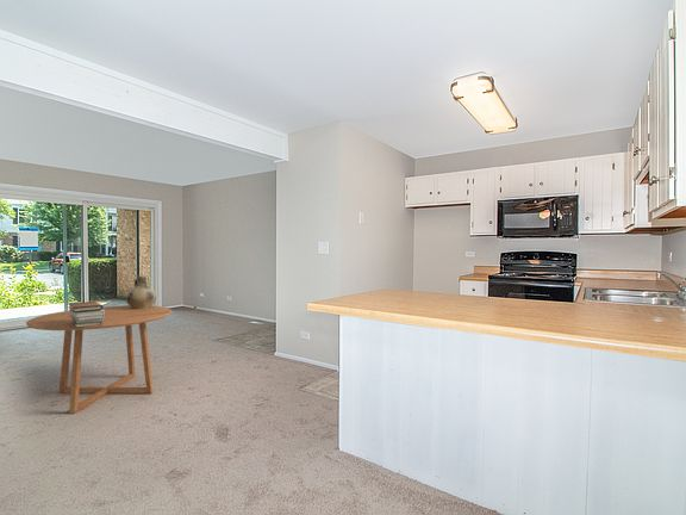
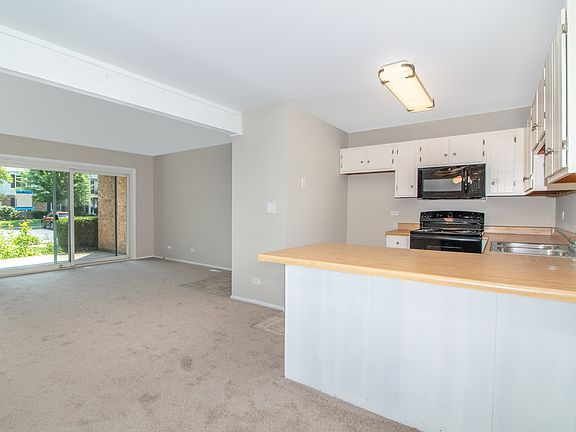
- dining table (127, 353)
- book stack (86, 314)
- ceramic jug (141, 291)
